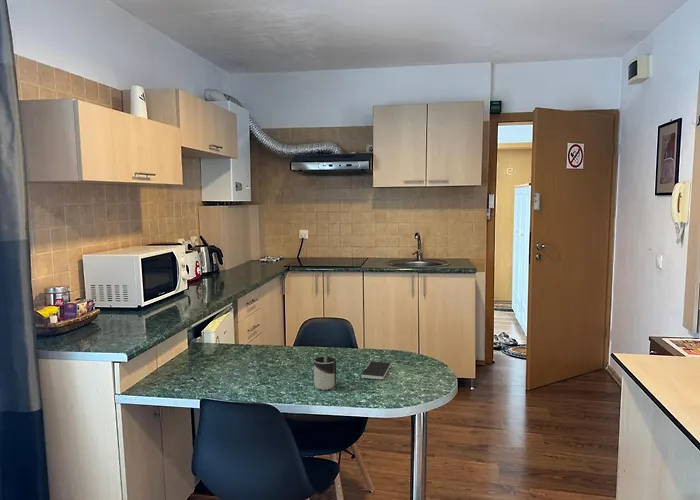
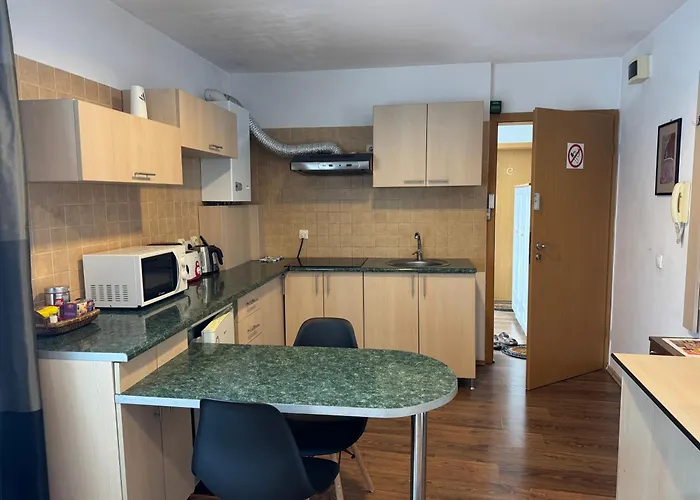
- smartphone (376, 370)
- cup (326, 371)
